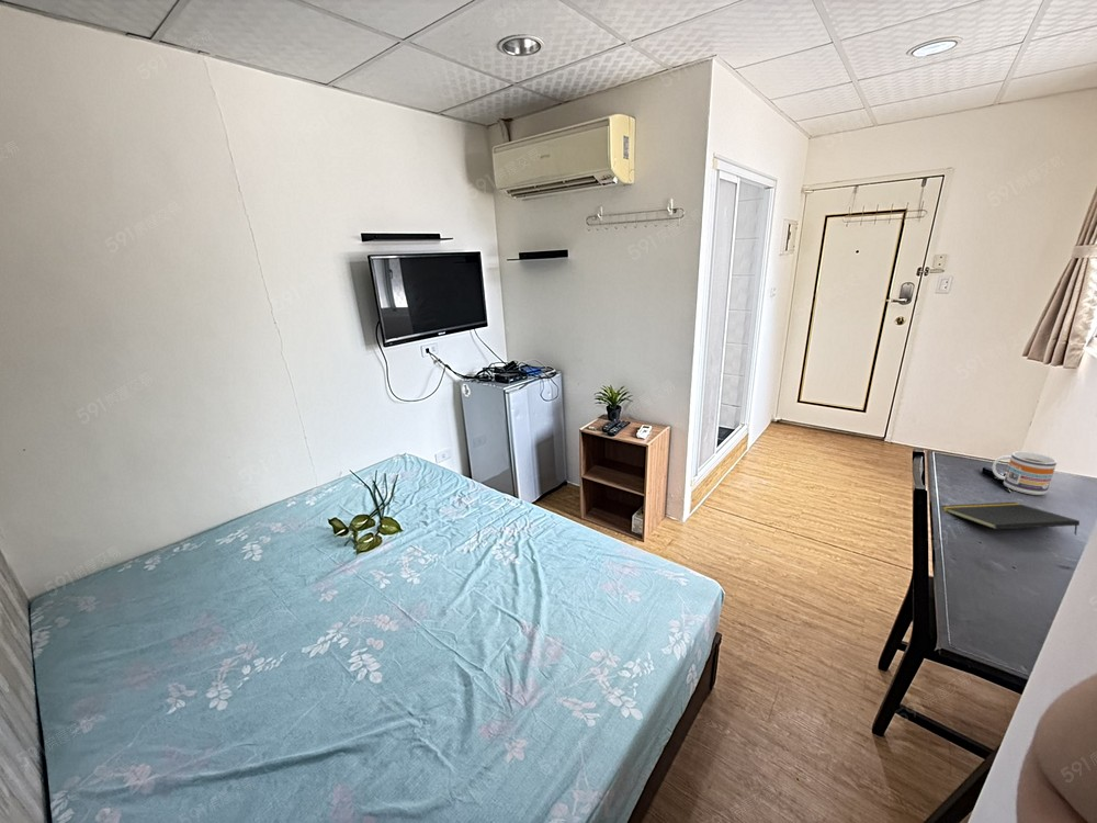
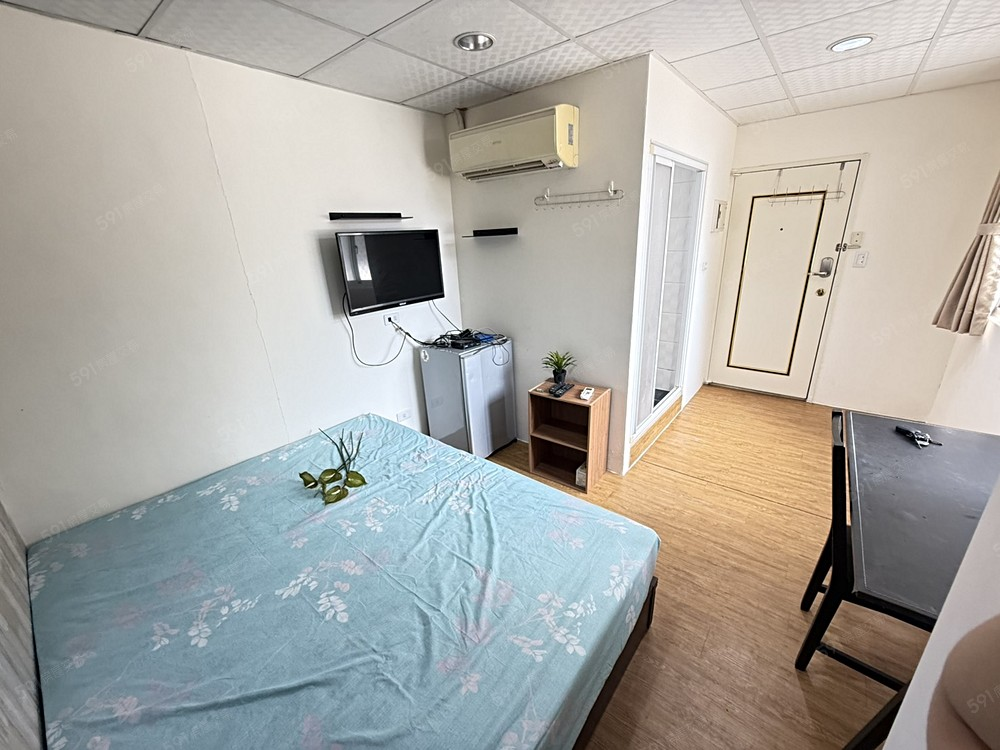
- mug (1024, 471)
- notepad (1005, 515)
